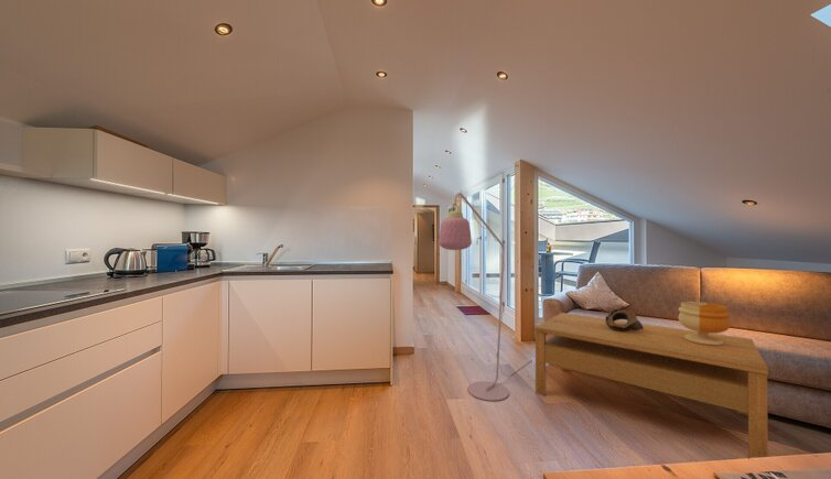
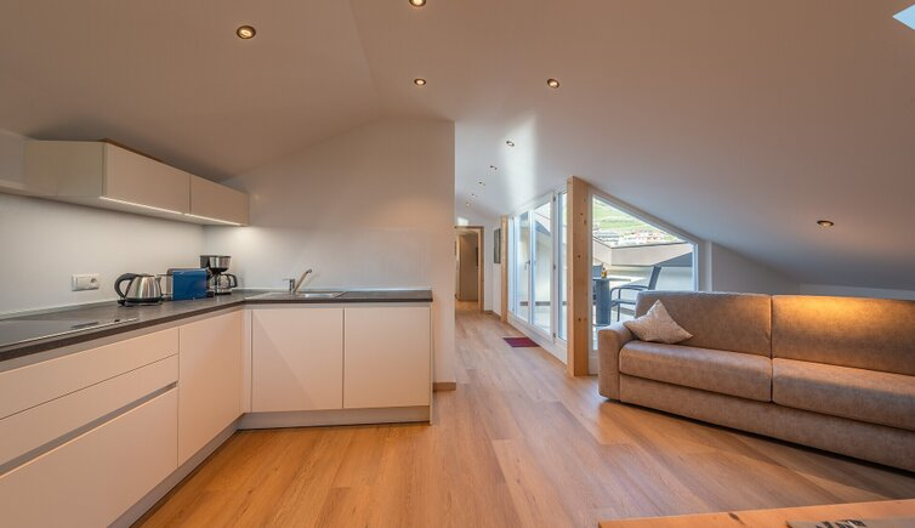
- coffee table (636, 368)
- decorative bowl (620, 318)
- floor lamp (499, 293)
- footed bowl (703, 323)
